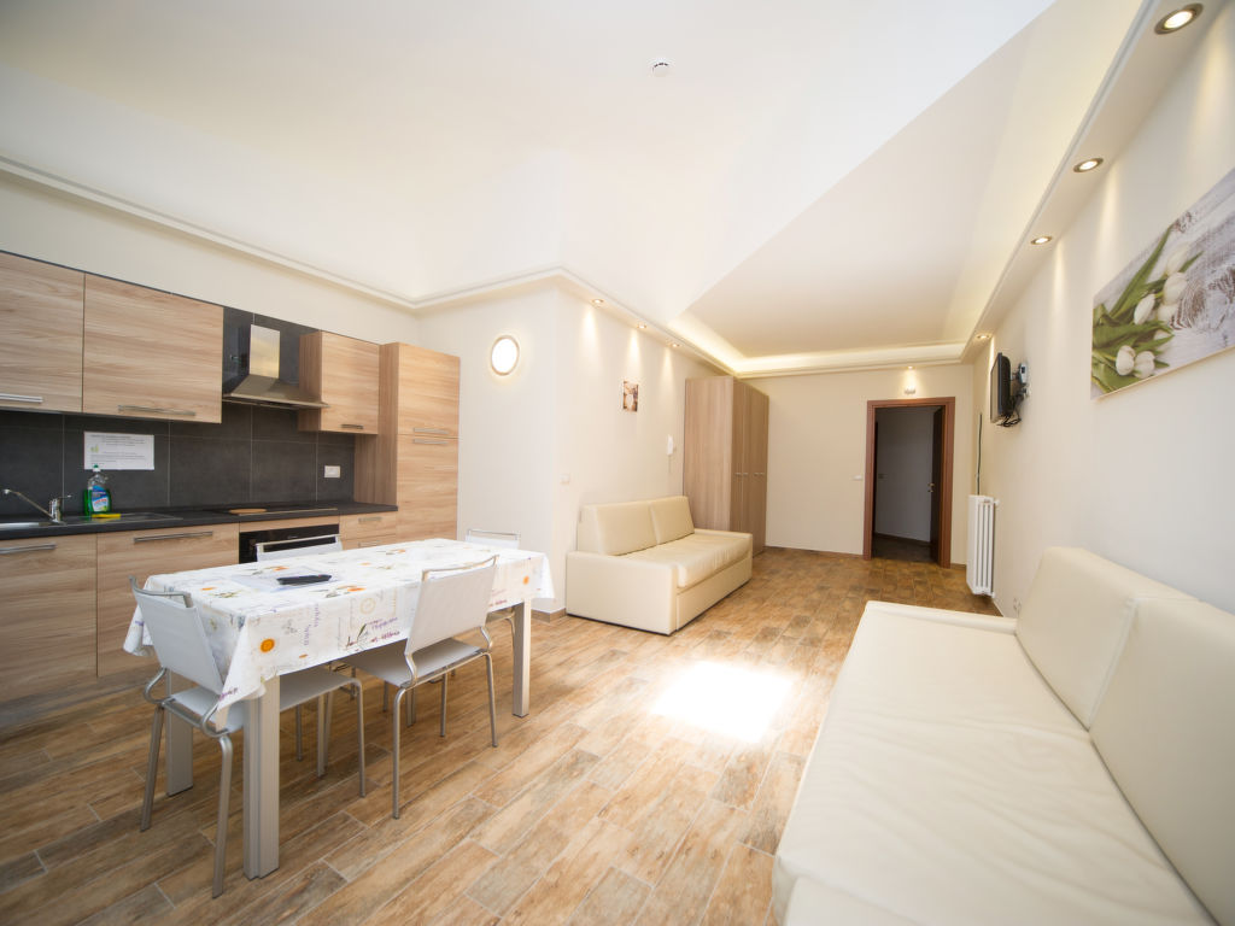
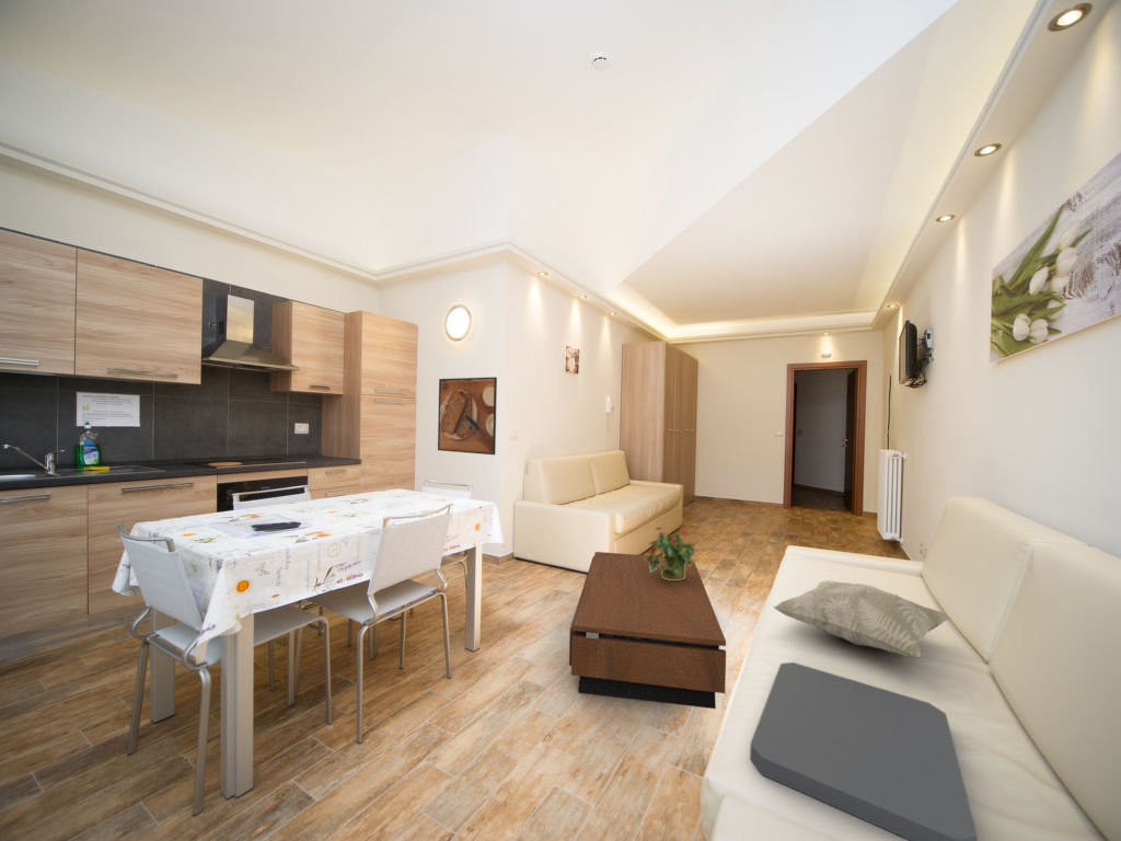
+ coffee table (643, 612)
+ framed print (465, 415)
+ potted plant (672, 553)
+ decorative pillow (860, 612)
+ cushion (853, 735)
